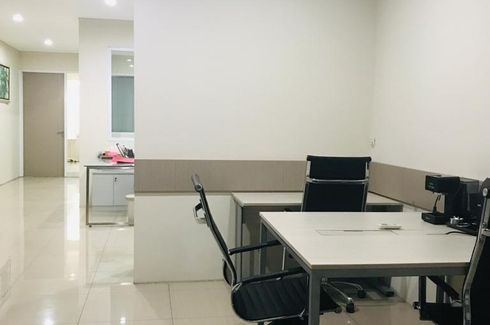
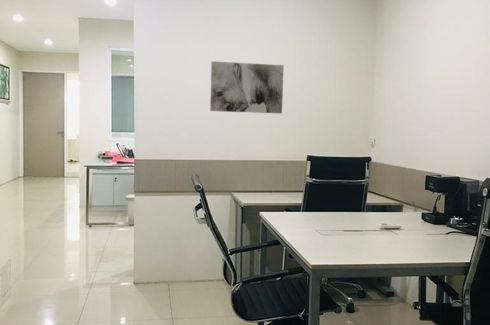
+ wall art (247, 87)
